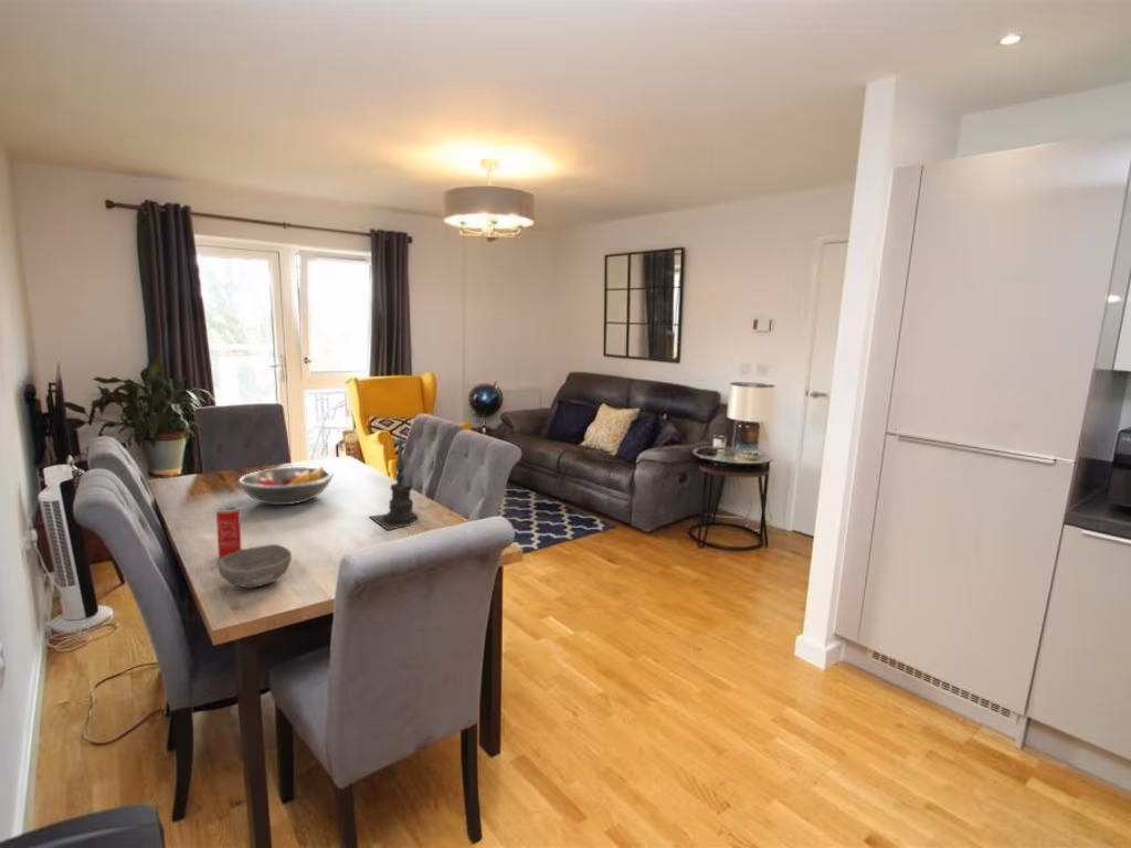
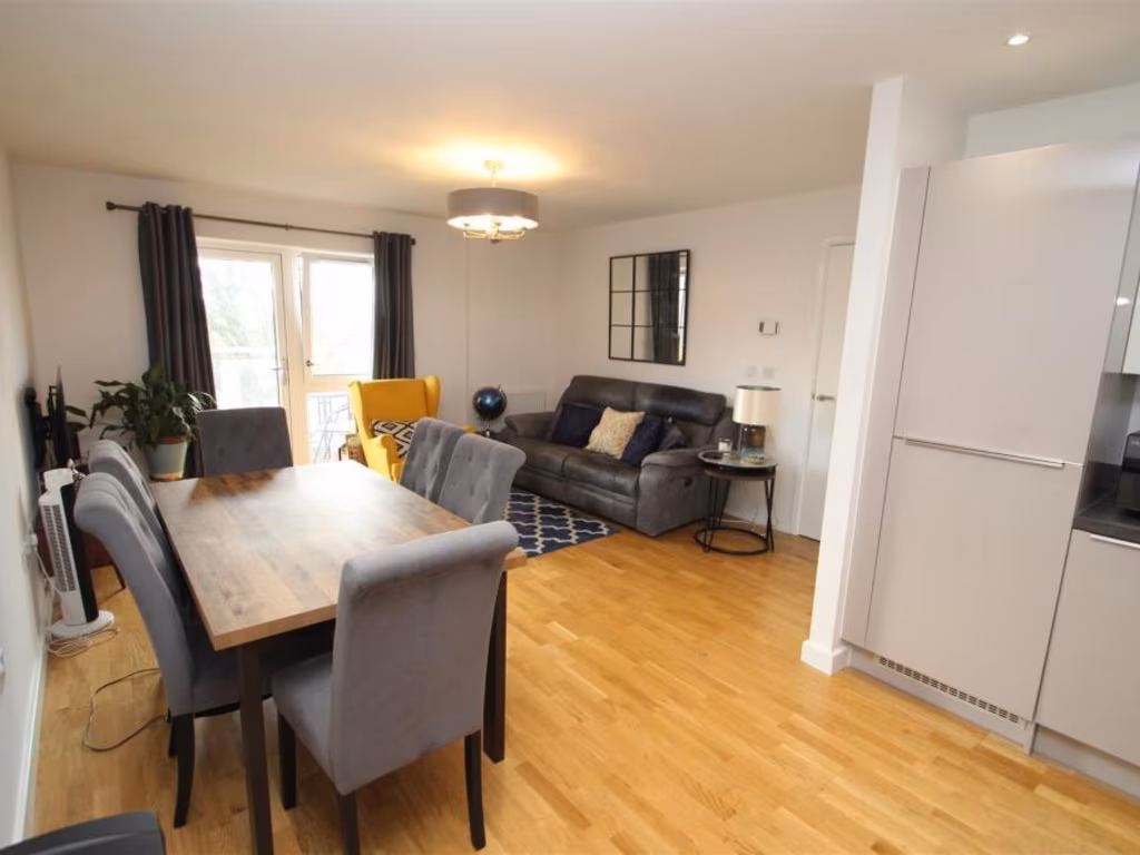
- beverage can (229, 532)
- bowl (255, 569)
- fruit bowl (287, 485)
- candle holder (399, 474)
